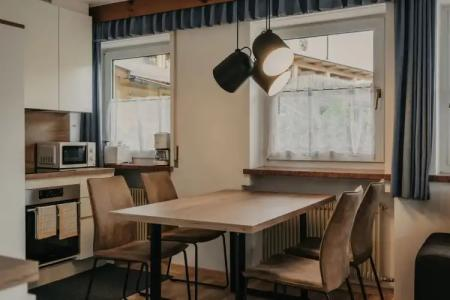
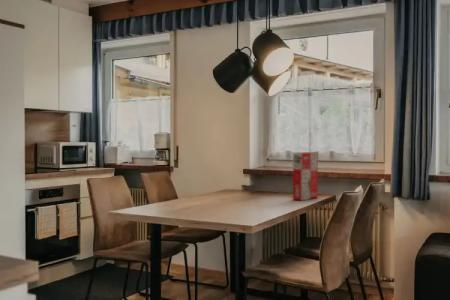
+ cereal box (305, 175)
